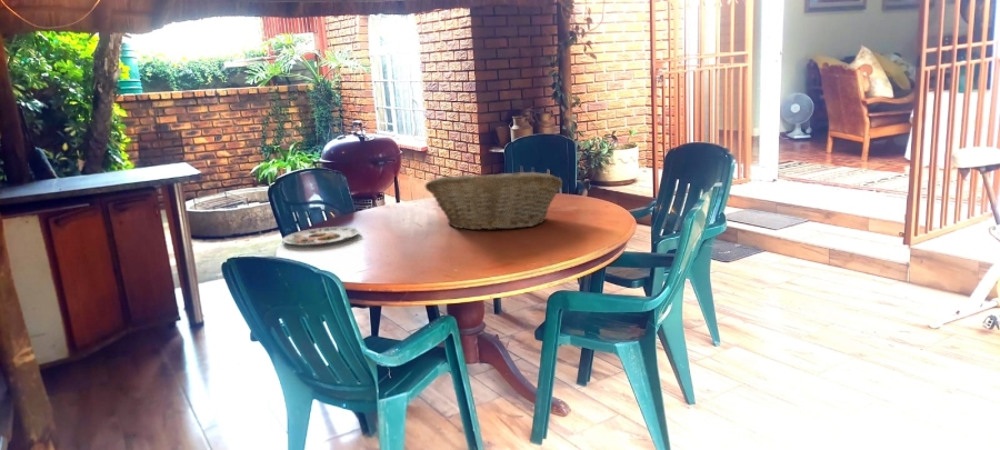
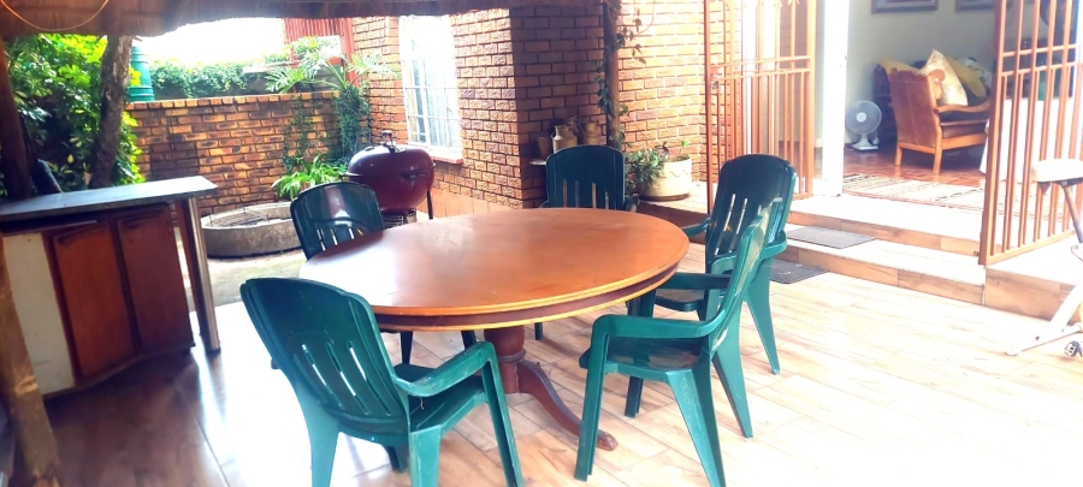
- plate (321, 236)
- fruit basket (493, 196)
